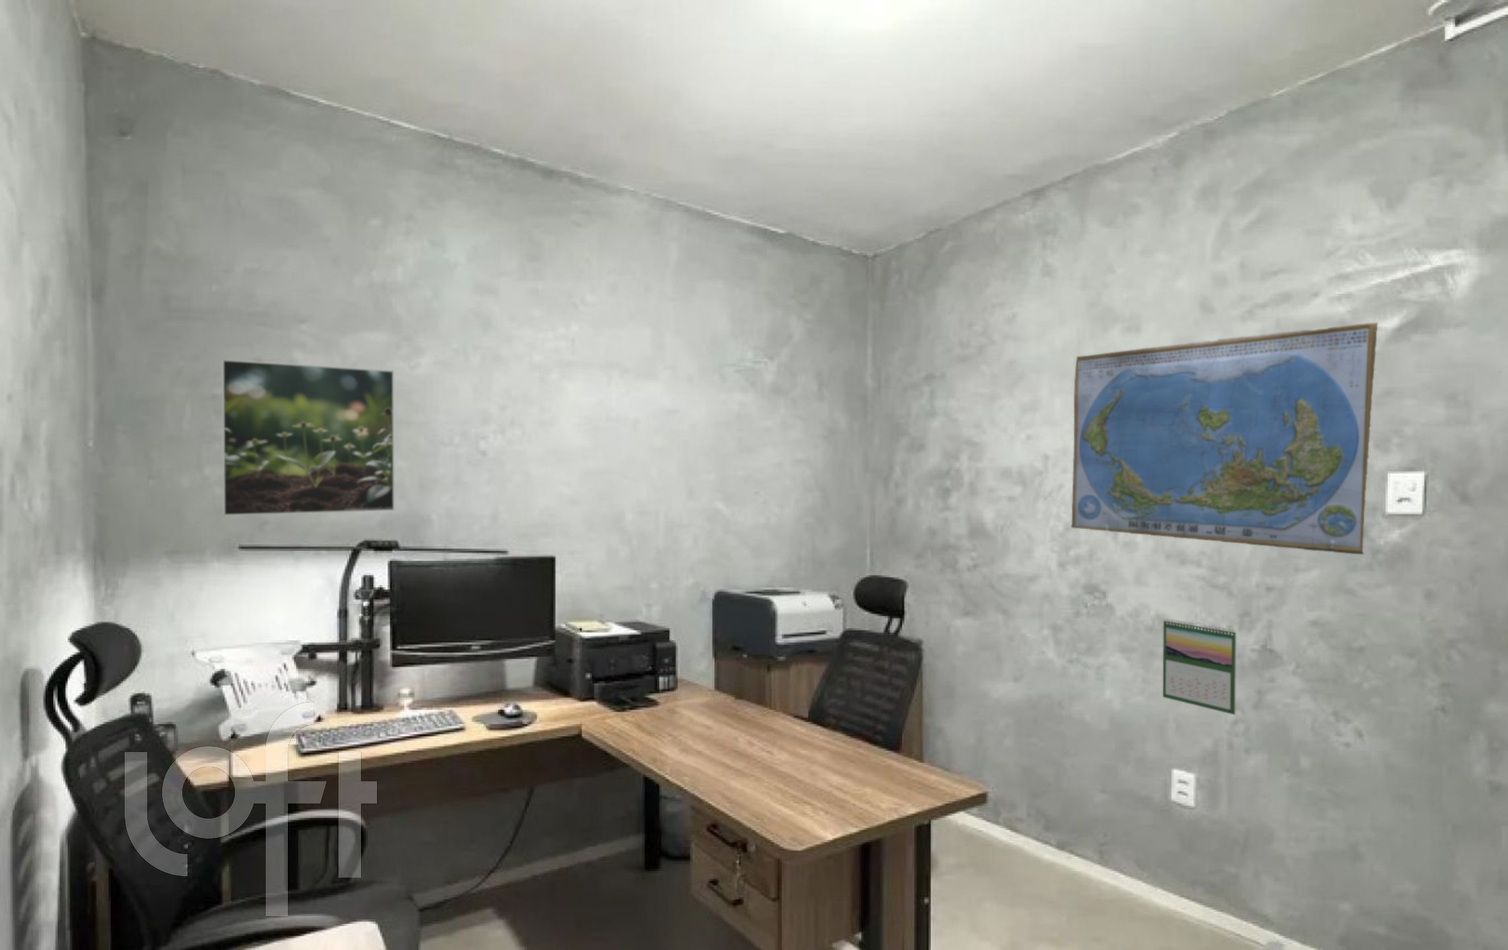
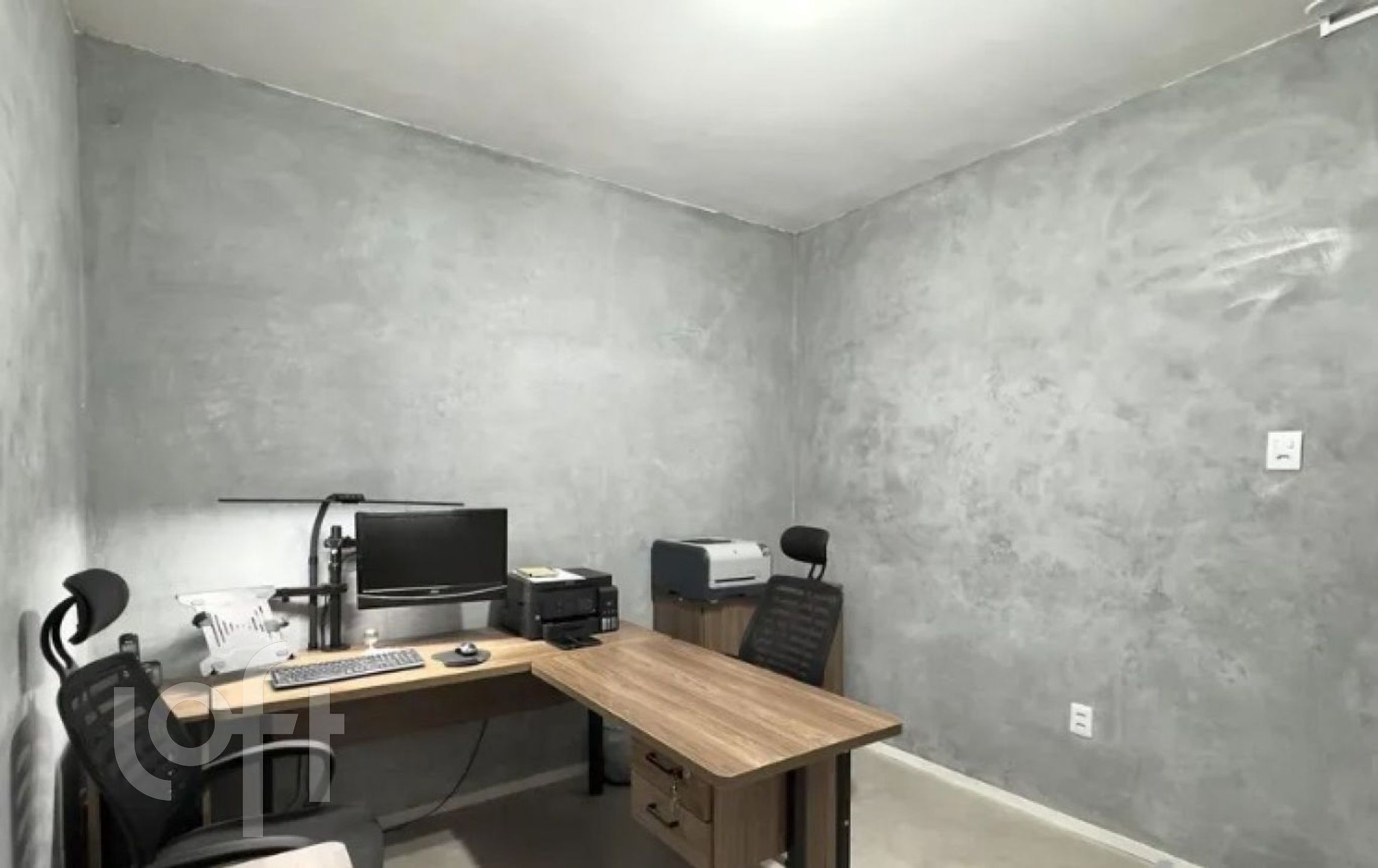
- calendar (1198, 663)
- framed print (312, 439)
- world map (1200, 441)
